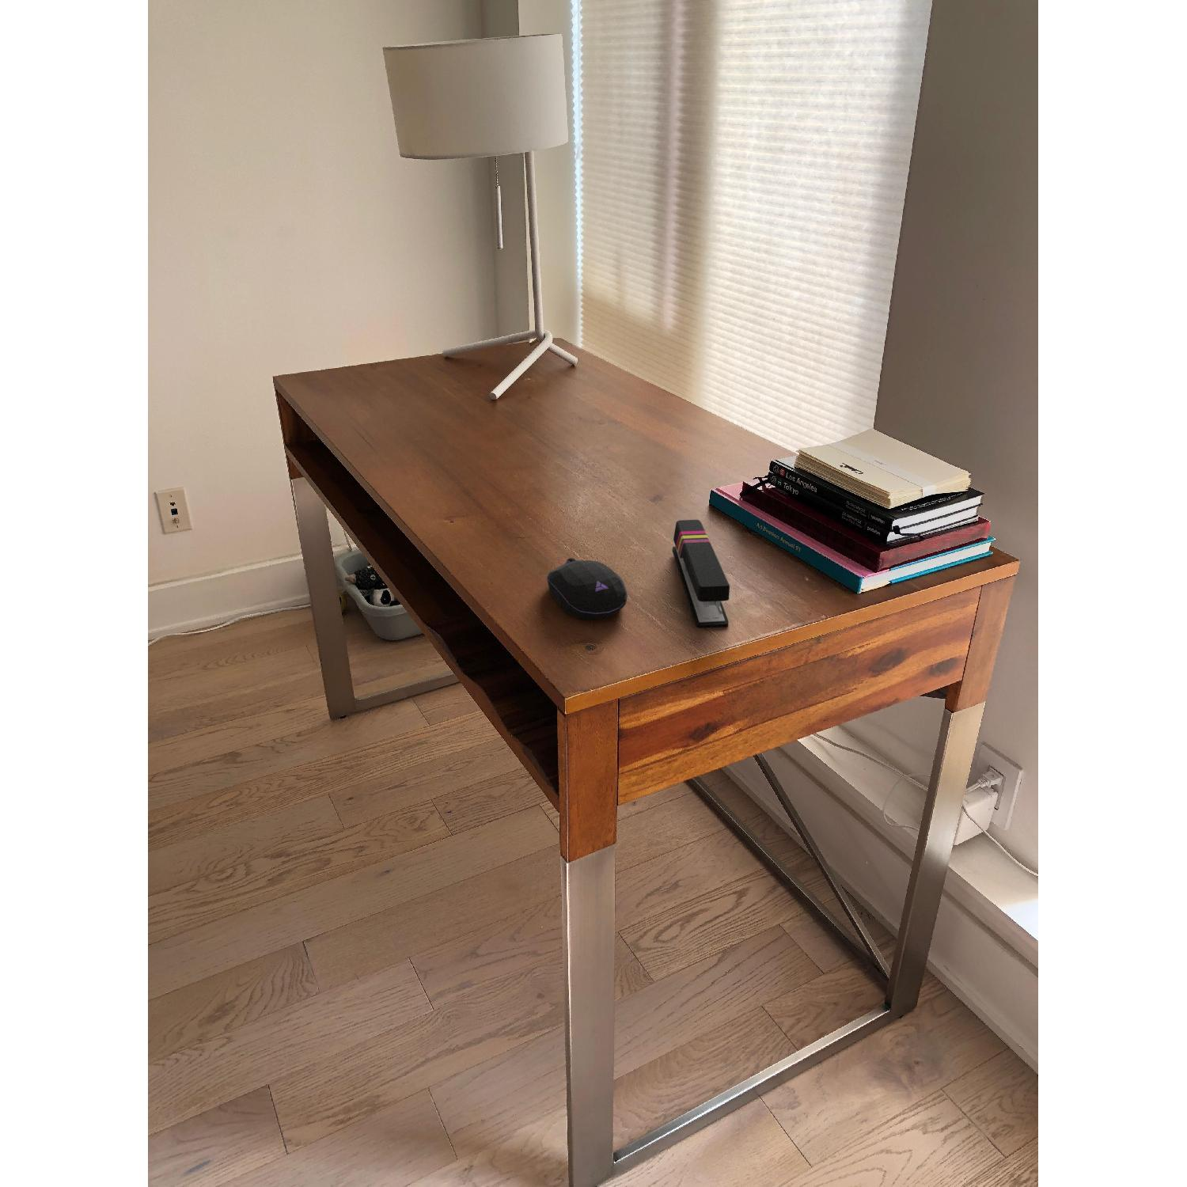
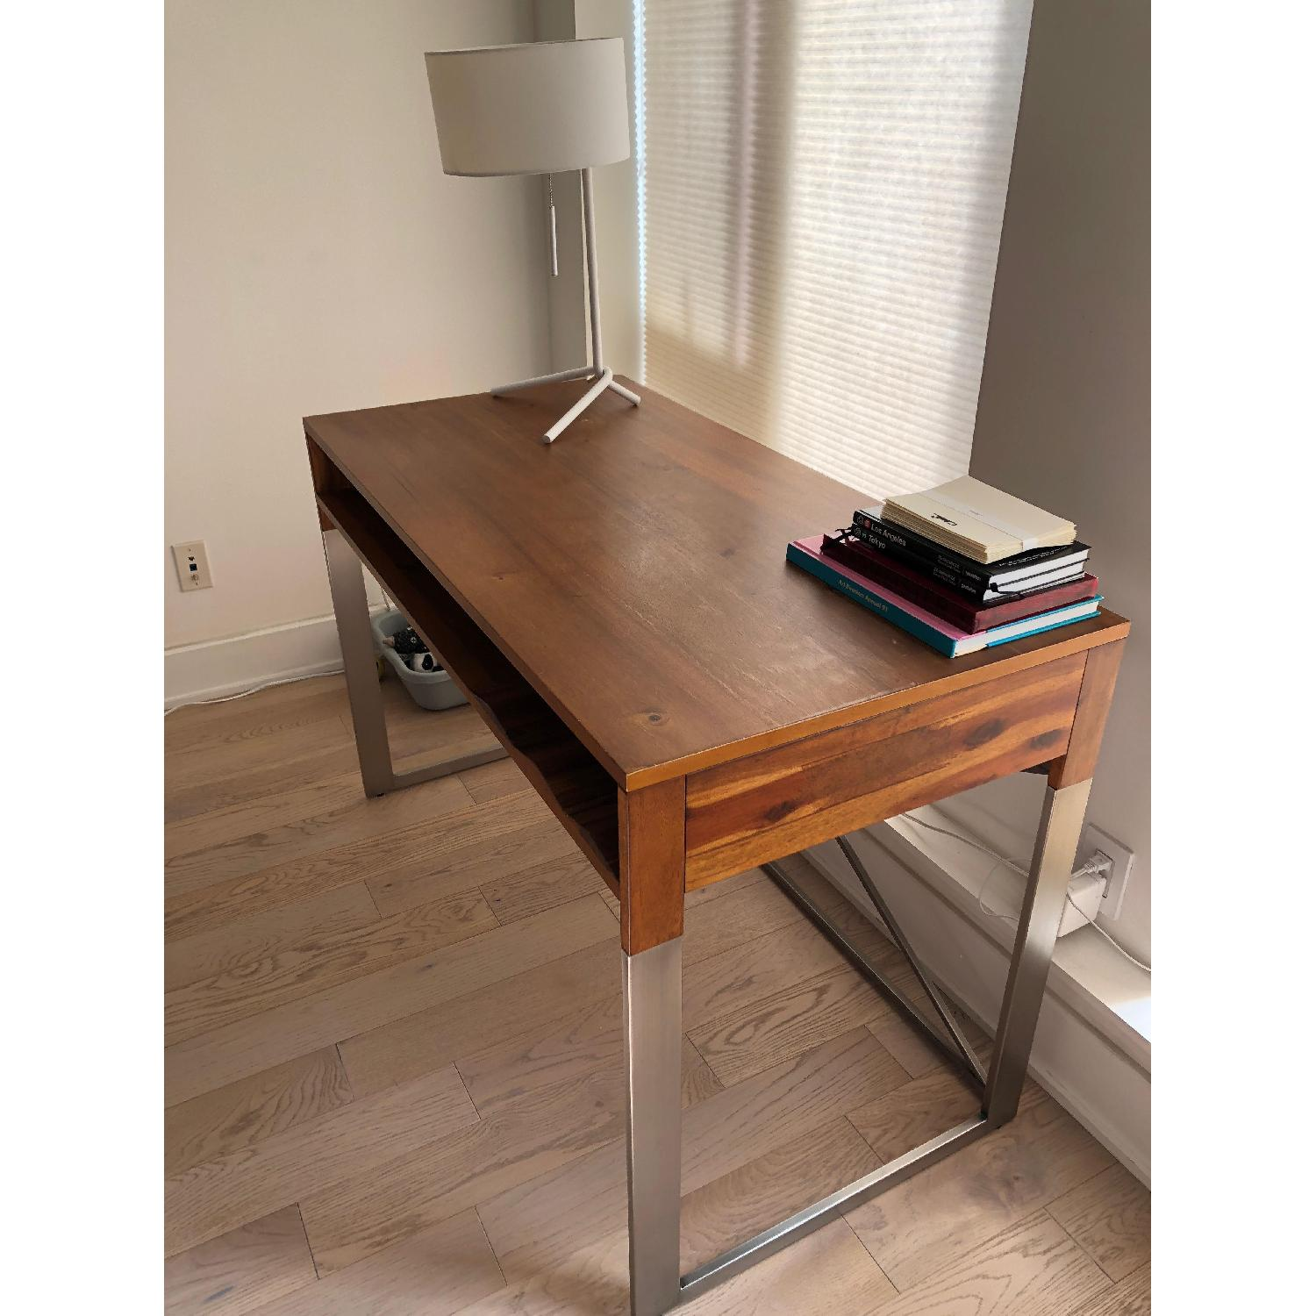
- computer mouse (586, 583)
- stapler (699, 566)
